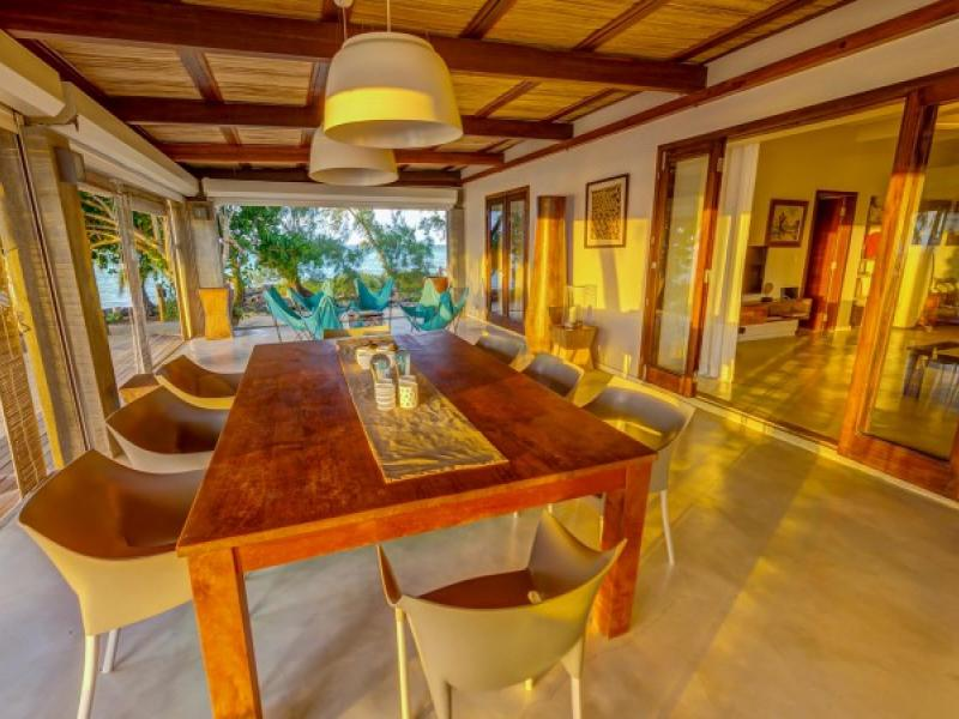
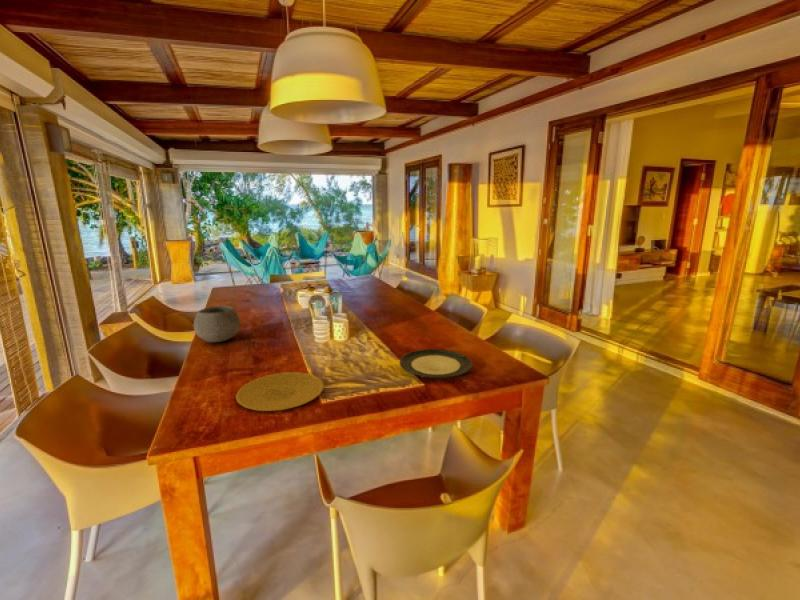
+ plate (435, 364)
+ plate (281, 390)
+ bowl (217, 324)
